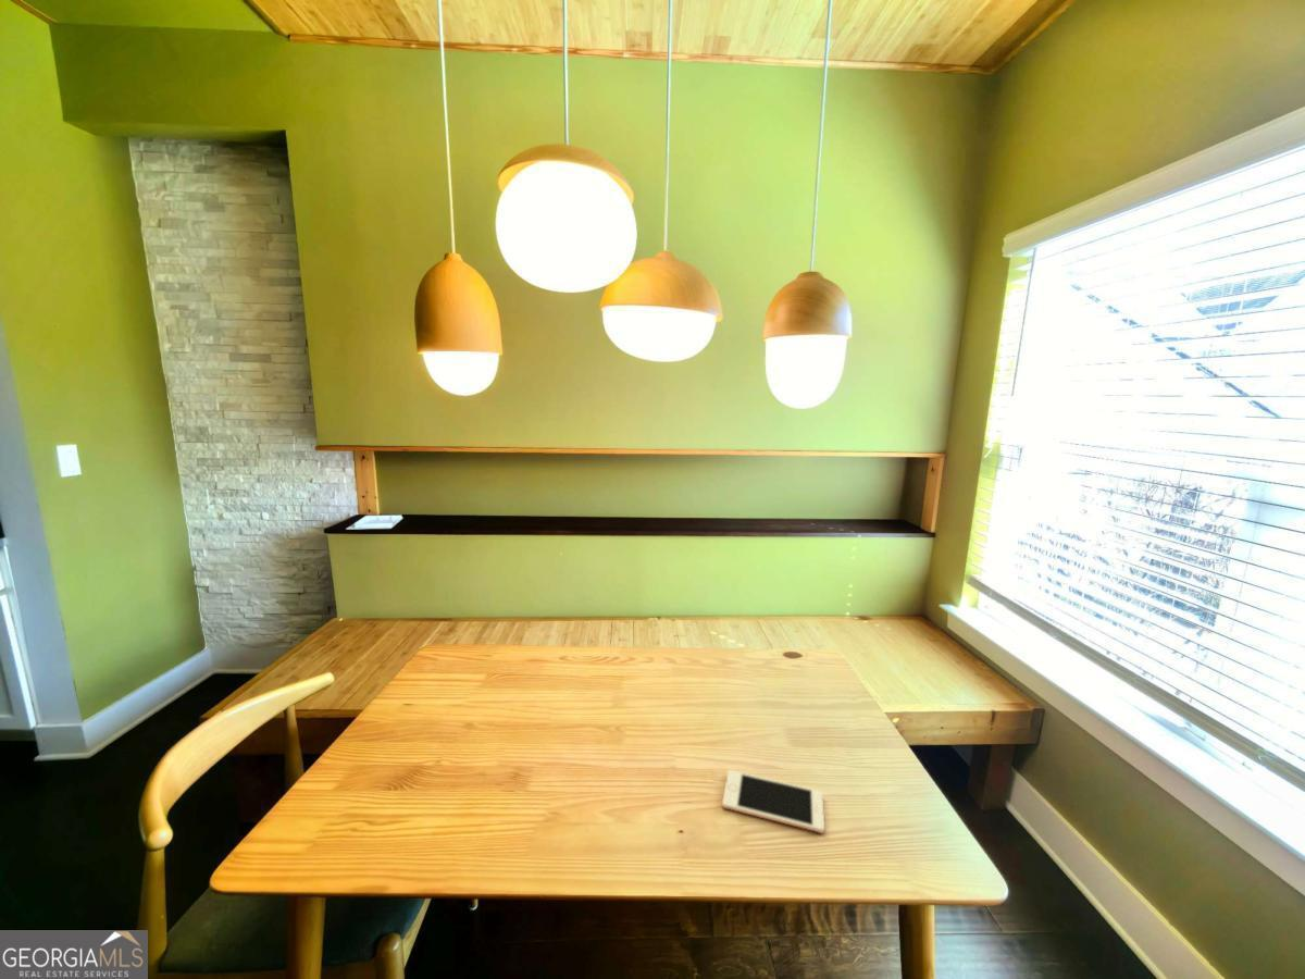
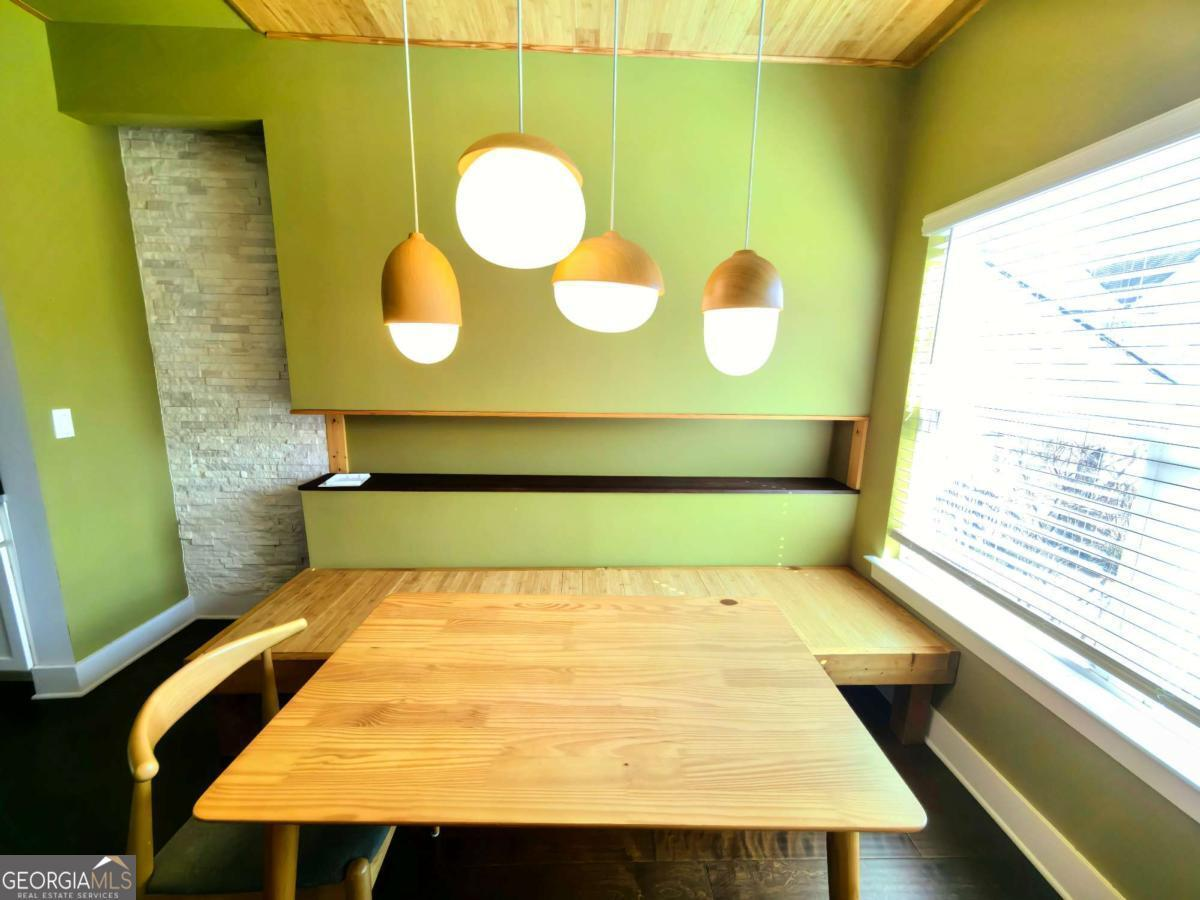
- cell phone (772, 800)
